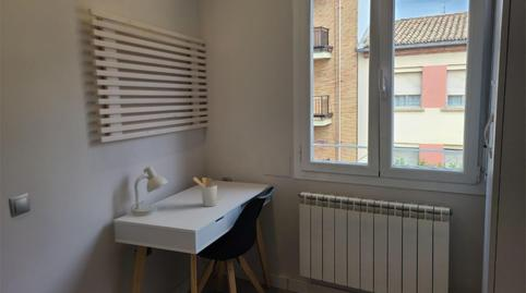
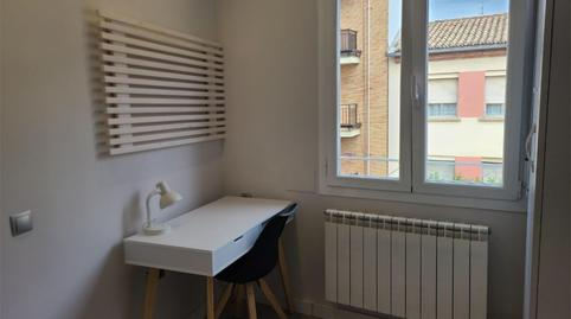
- utensil holder (204, 191)
